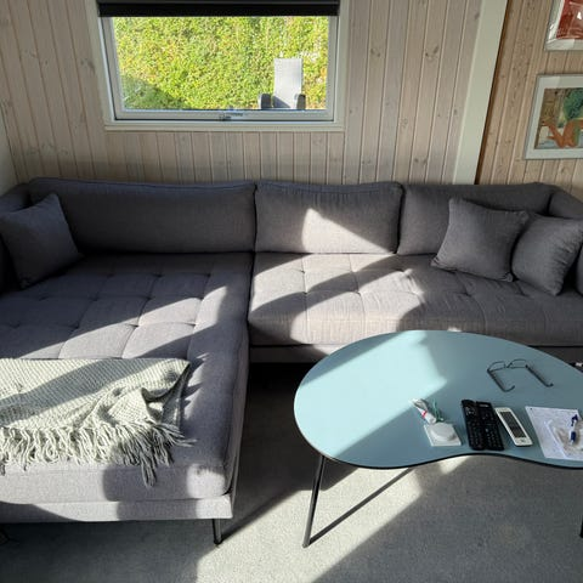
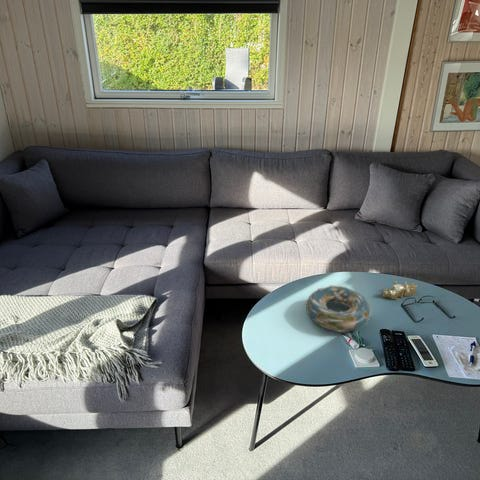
+ decorative bowl (337, 303)
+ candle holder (399, 289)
